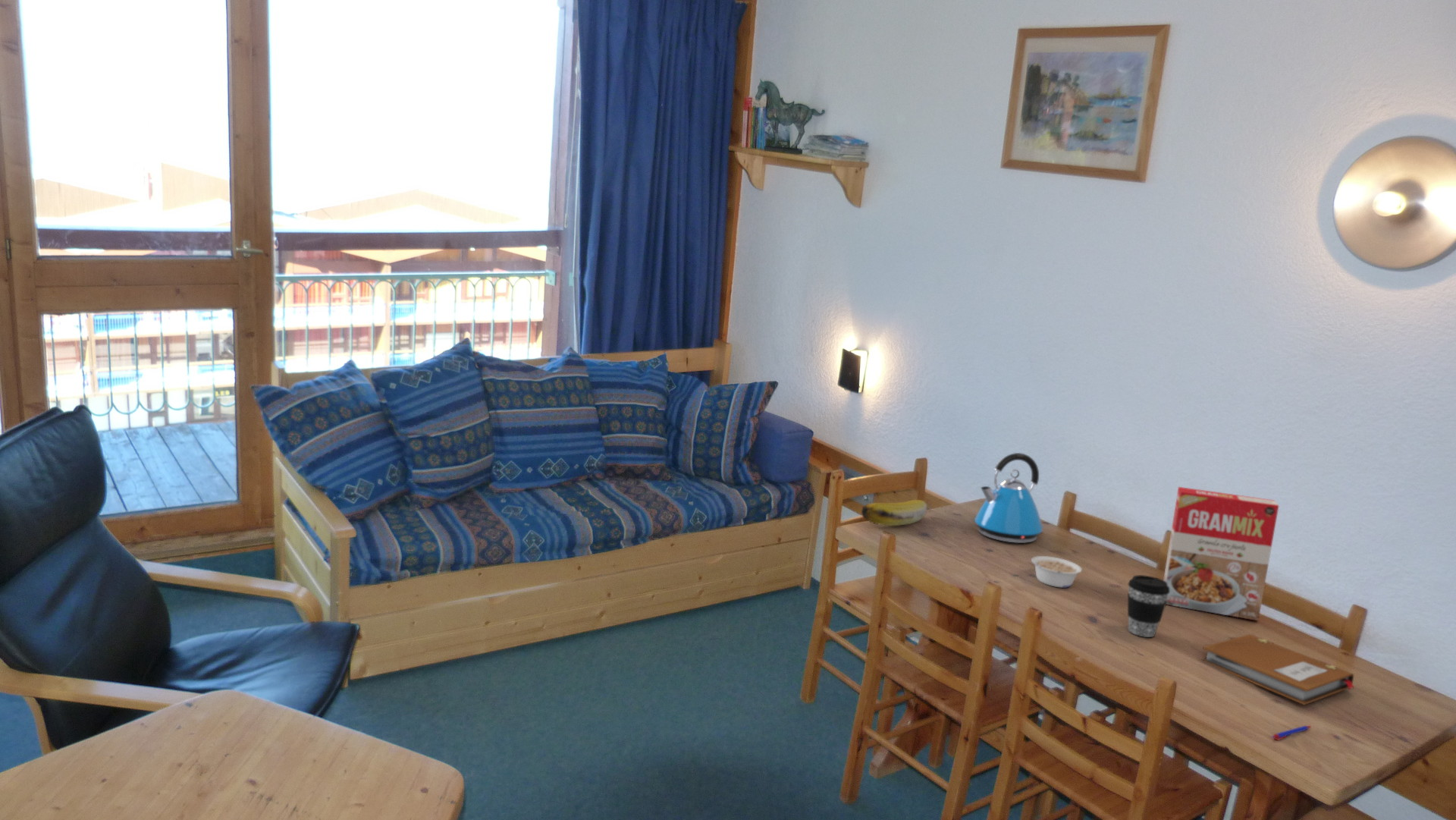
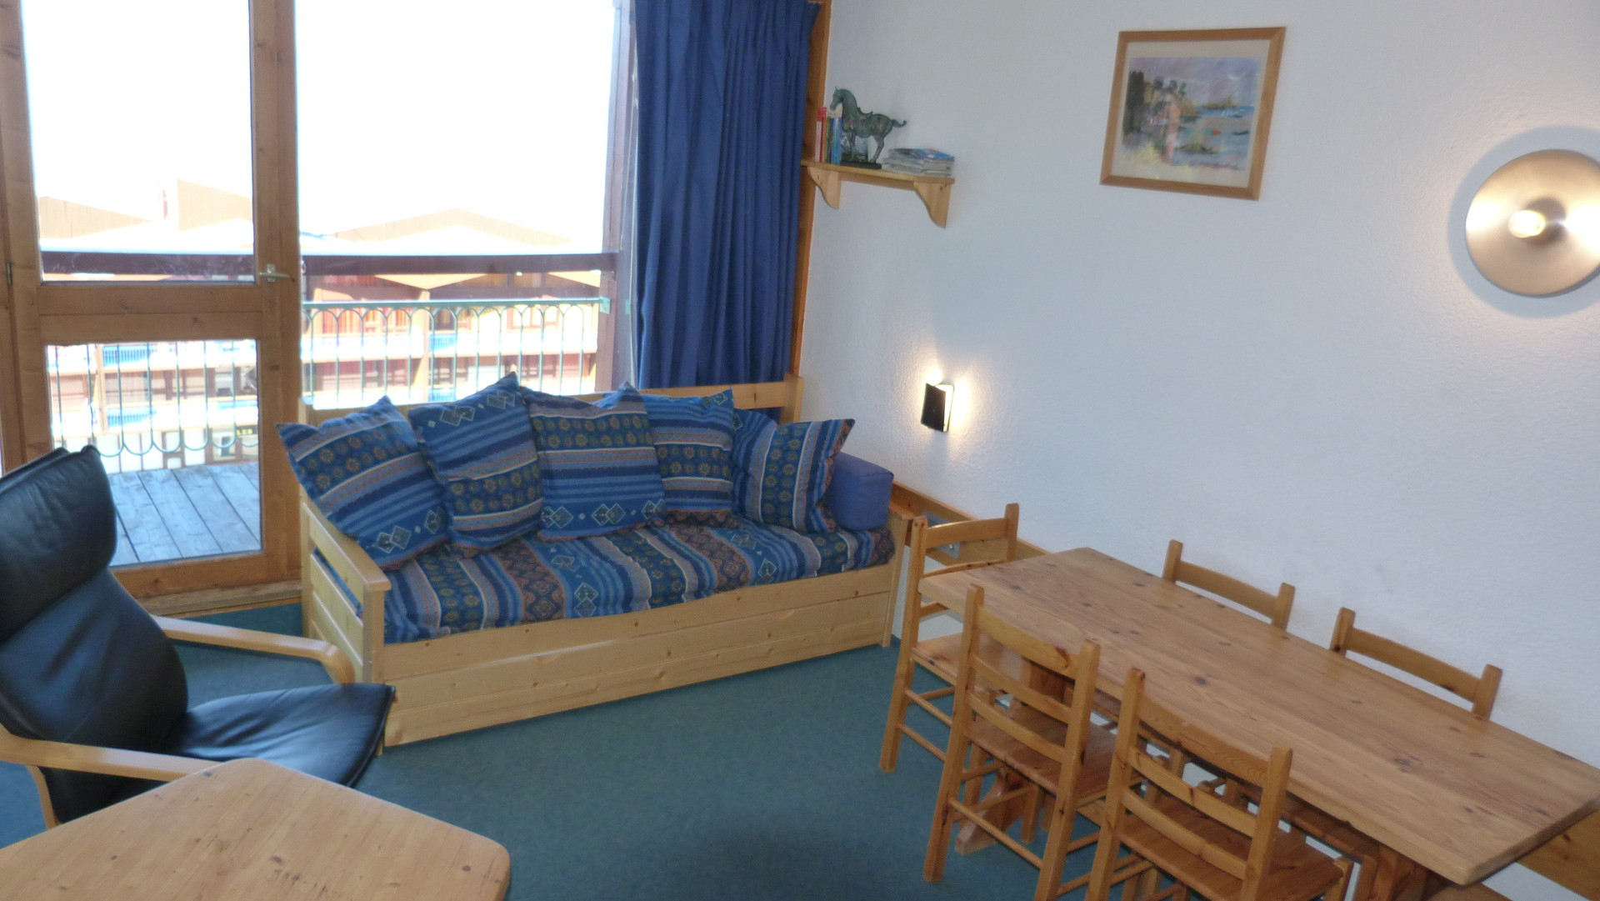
- notebook (1279, 668)
- legume (1056, 572)
- kettle (1014, 494)
- coffee cup (1145, 606)
- pen (1292, 731)
- cereal box (1217, 552)
- banana (893, 508)
